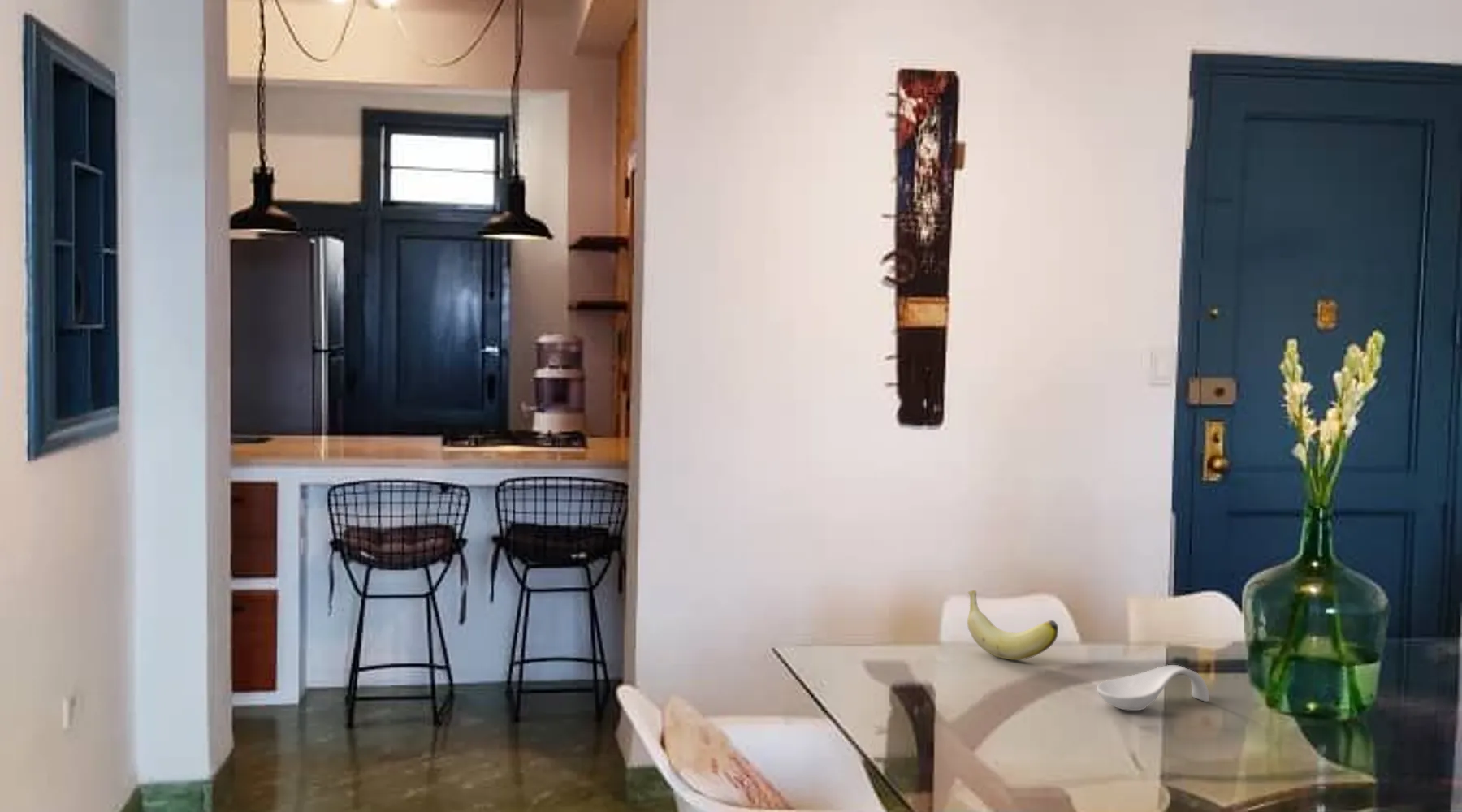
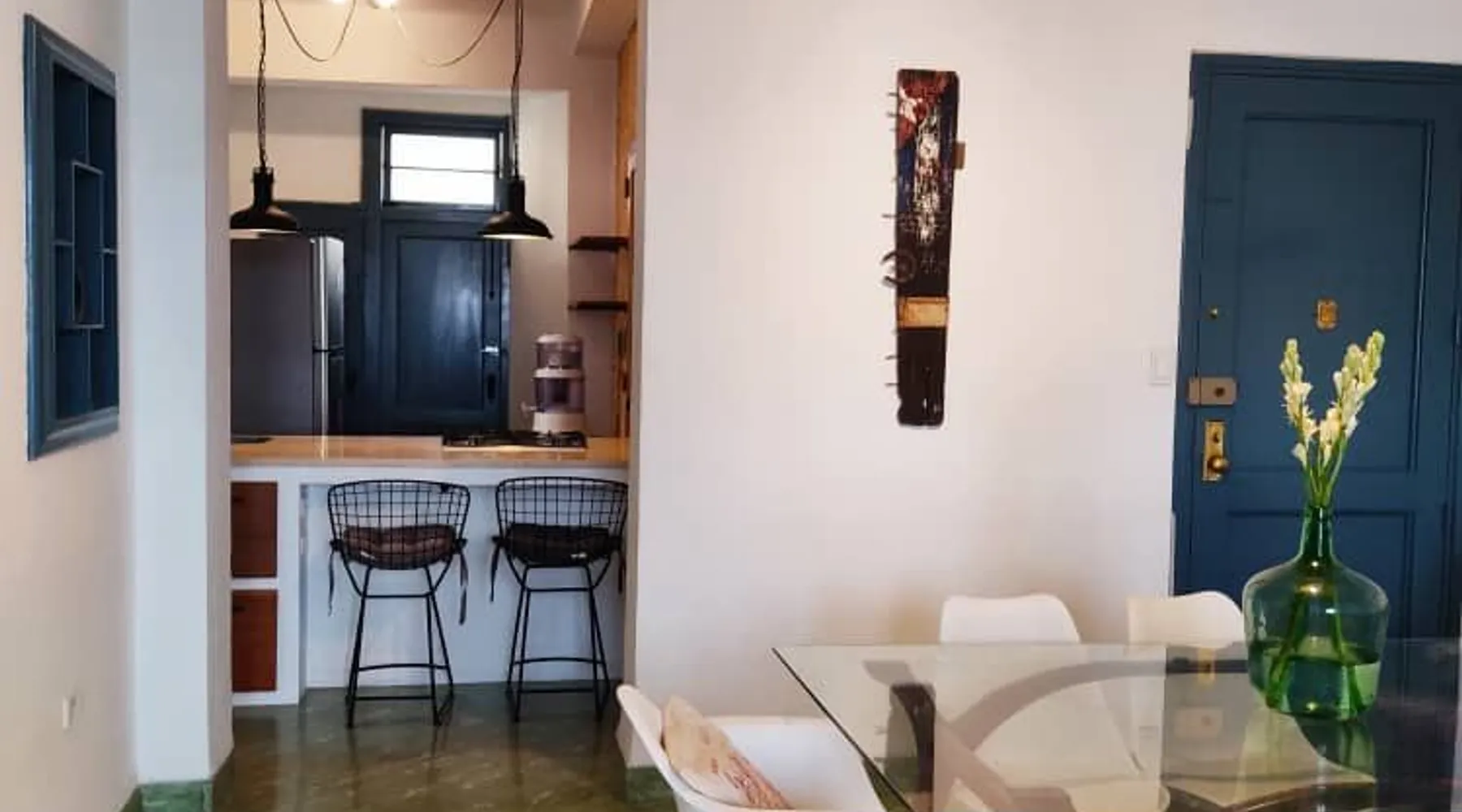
- banana (1010, 632)
- spoon rest (1153, 686)
